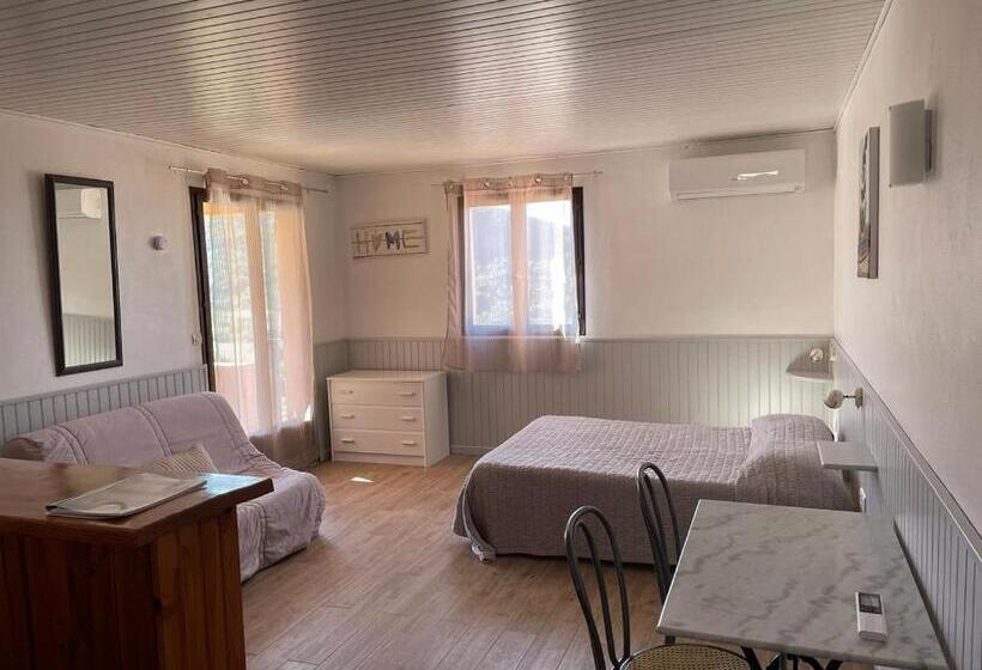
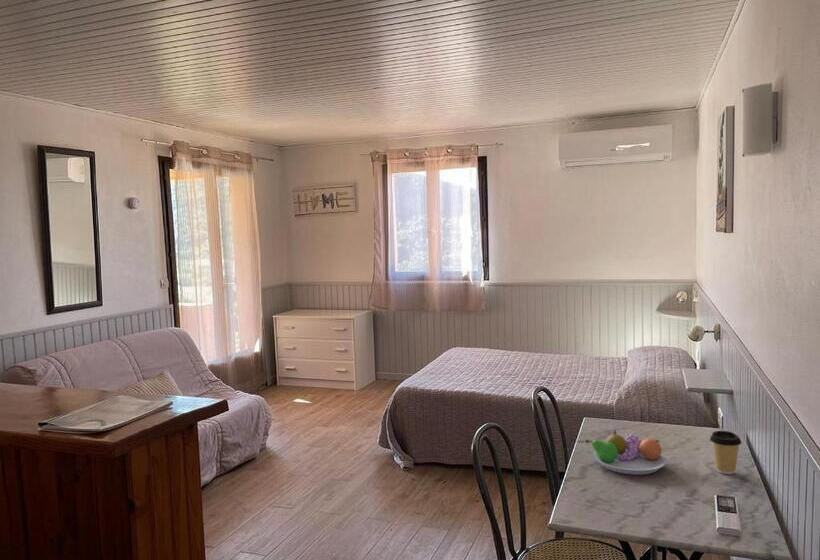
+ coffee cup (725, 452)
+ fruit bowl (626, 449)
